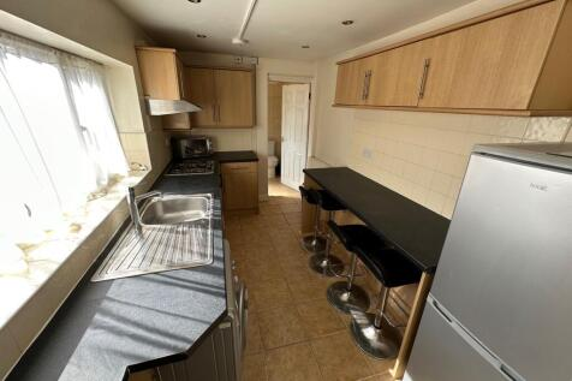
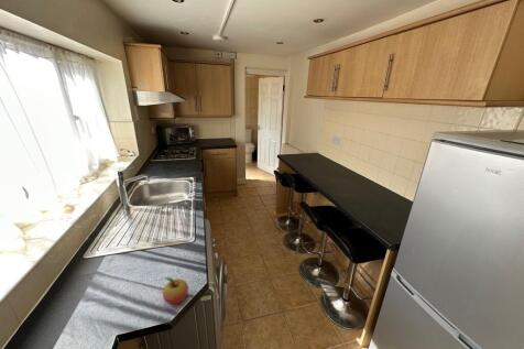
+ fruit (175, 290)
